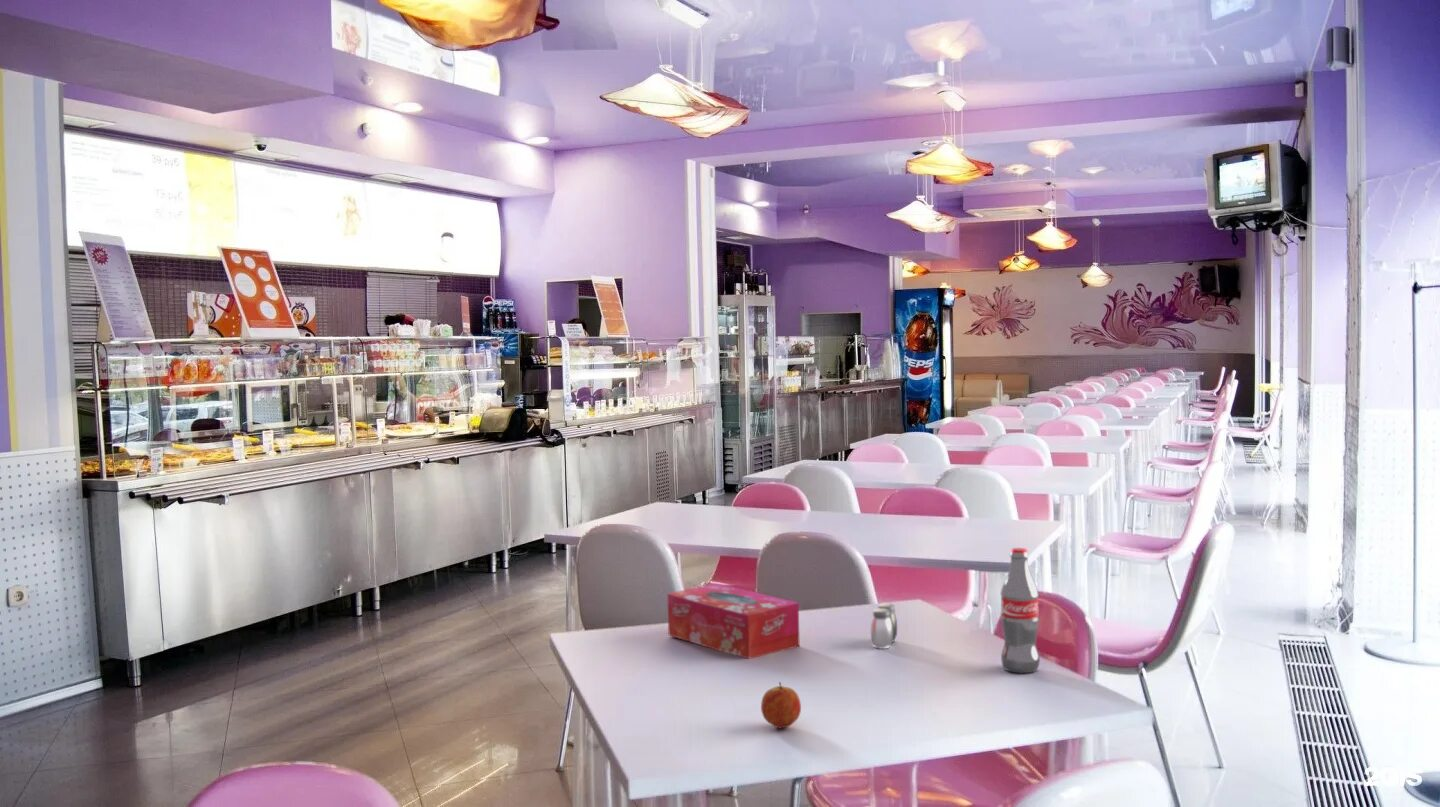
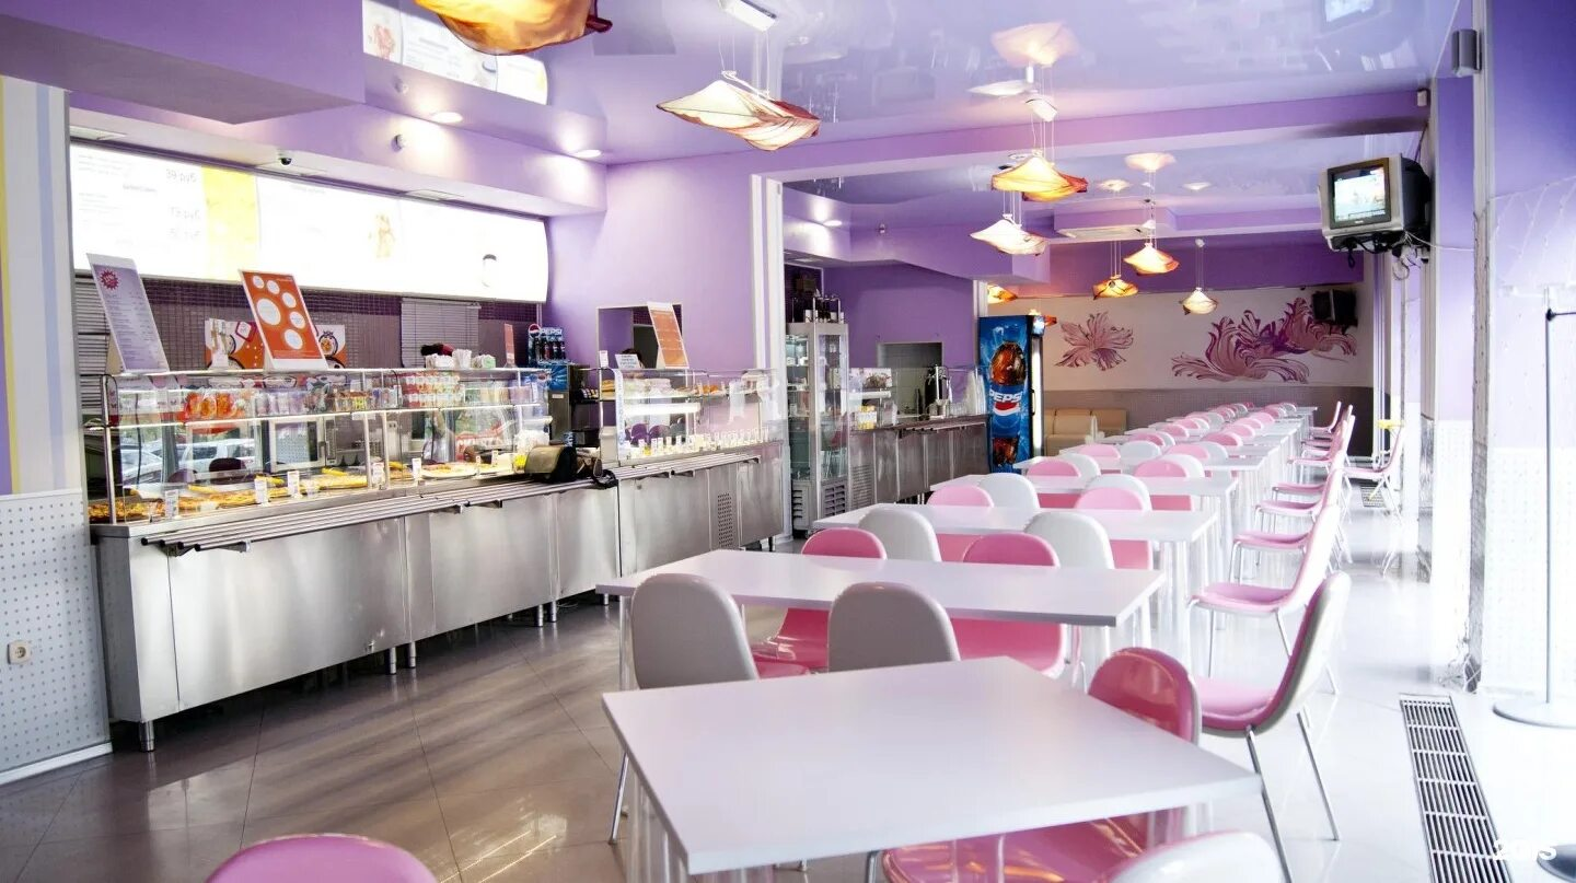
- tissue box (731, 619)
- fruit (780, 704)
- soda bottle (1019, 609)
- salt and pepper shaker (884, 625)
